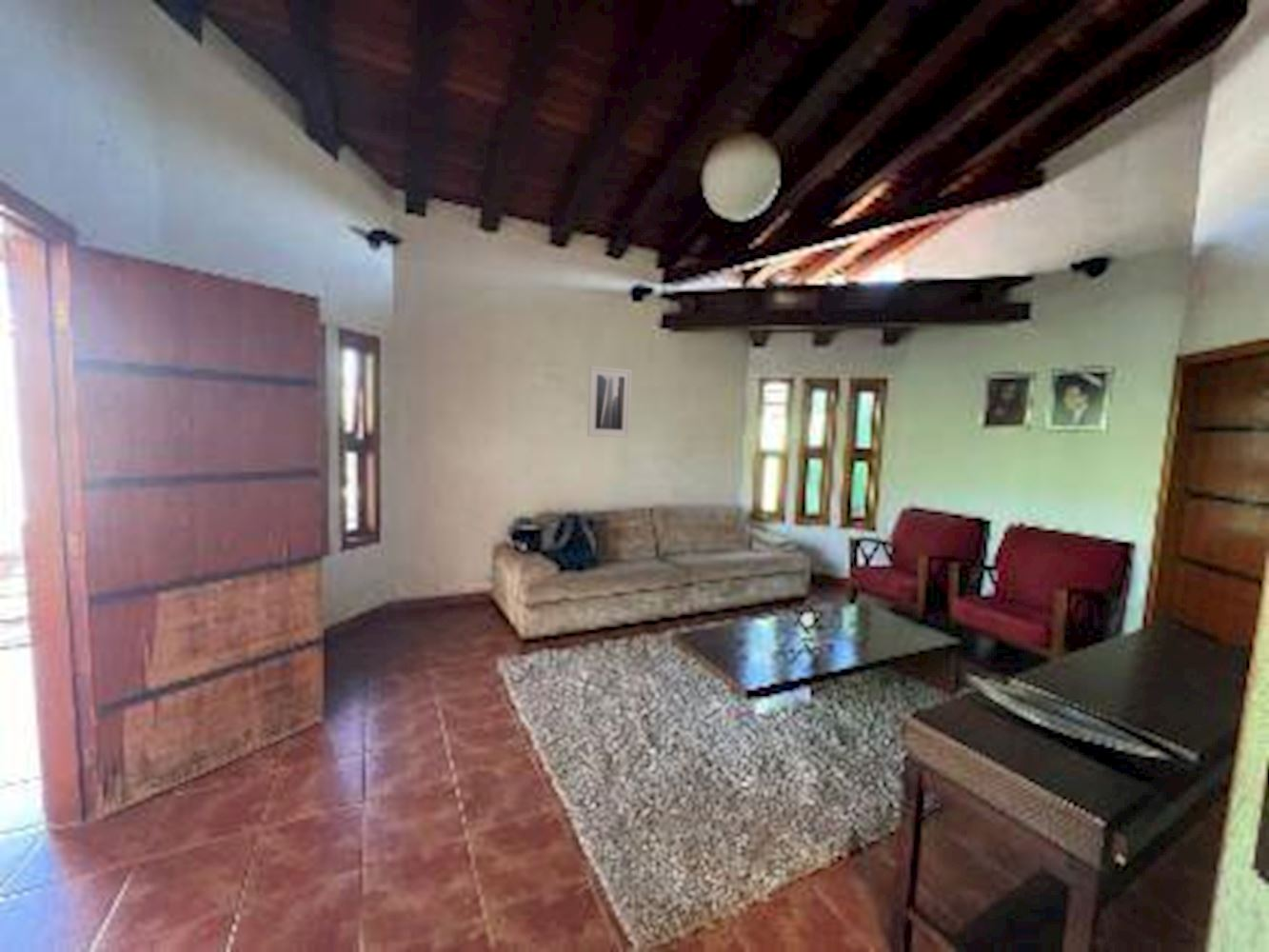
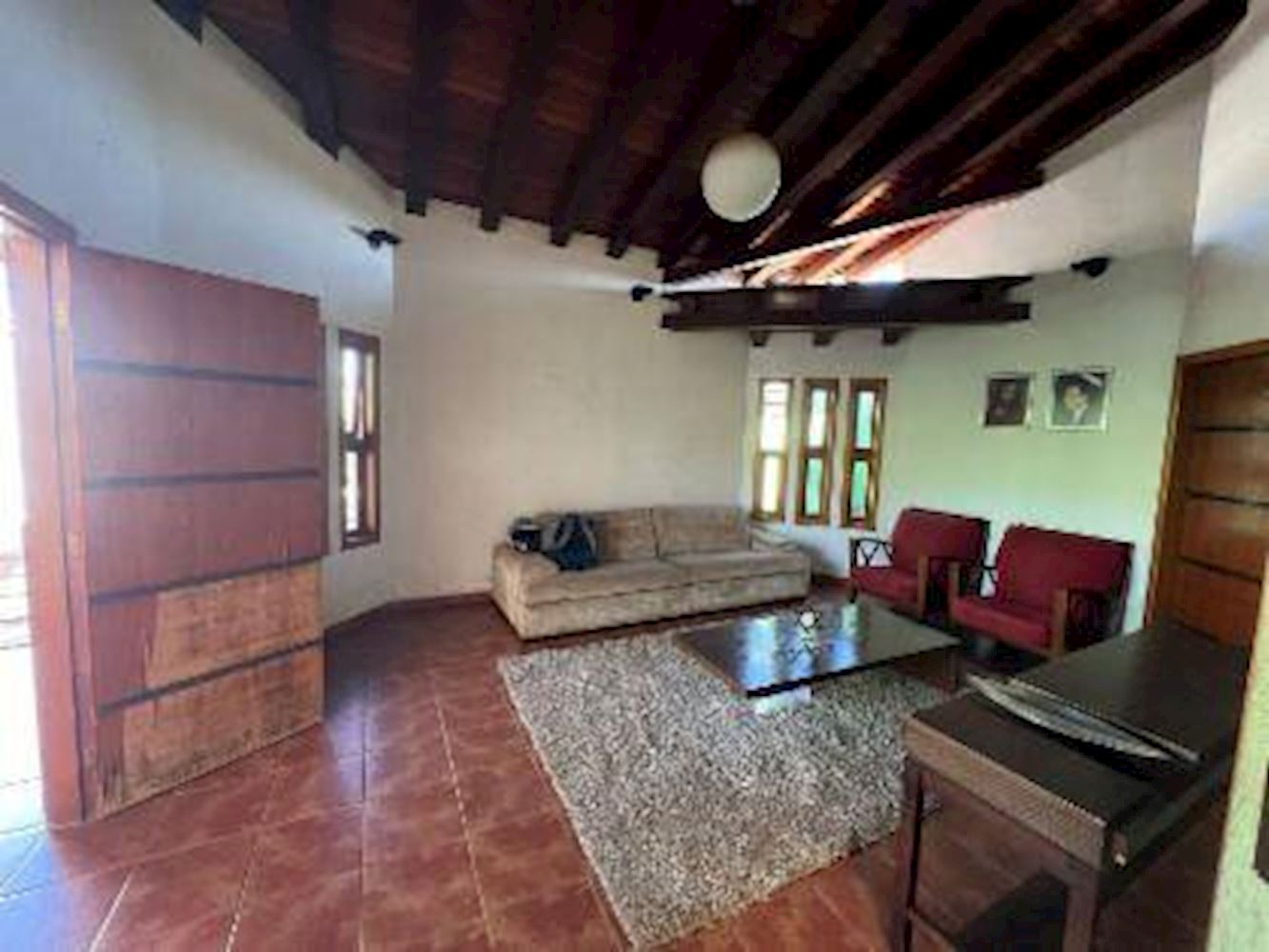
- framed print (609, 403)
